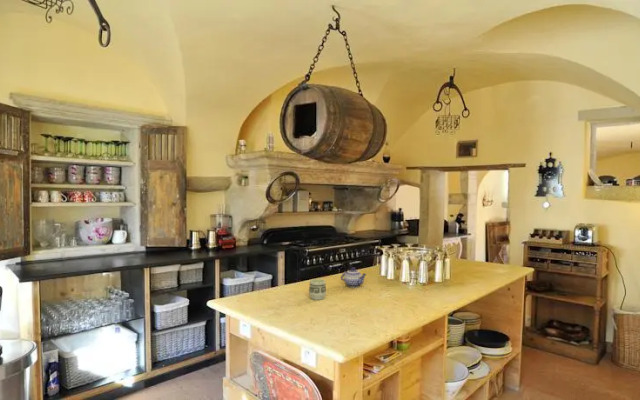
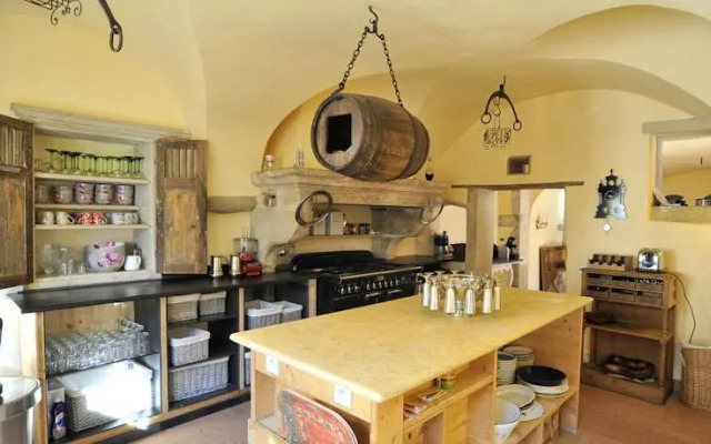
- teapot (353, 276)
- cup (317, 289)
